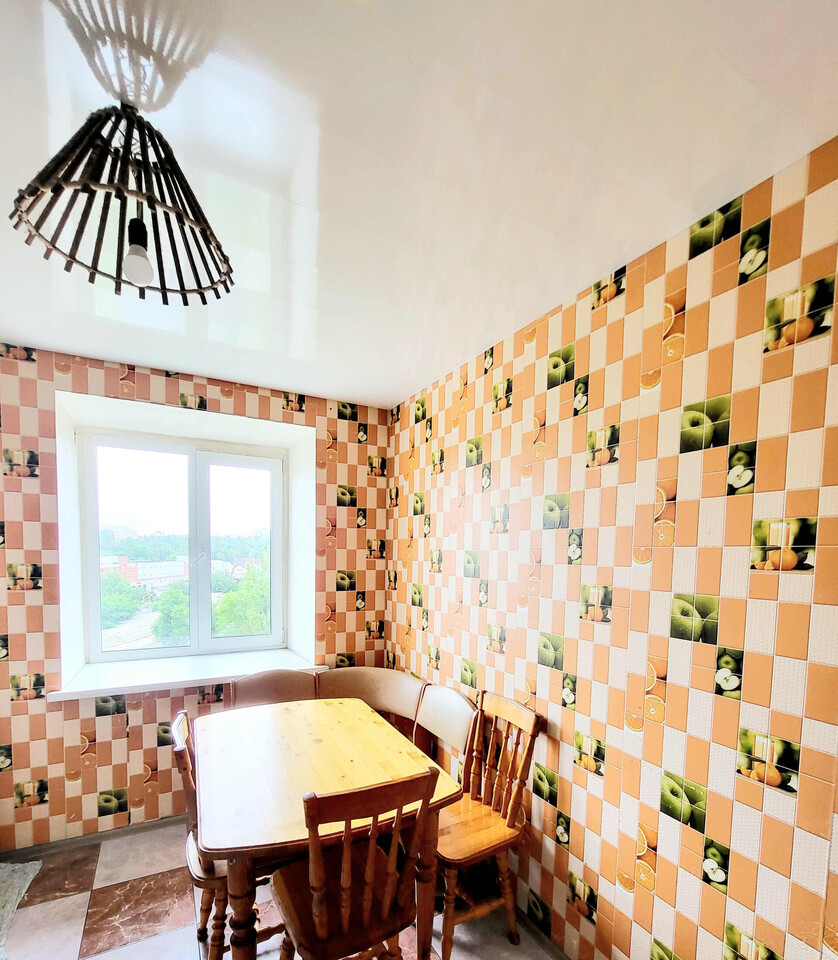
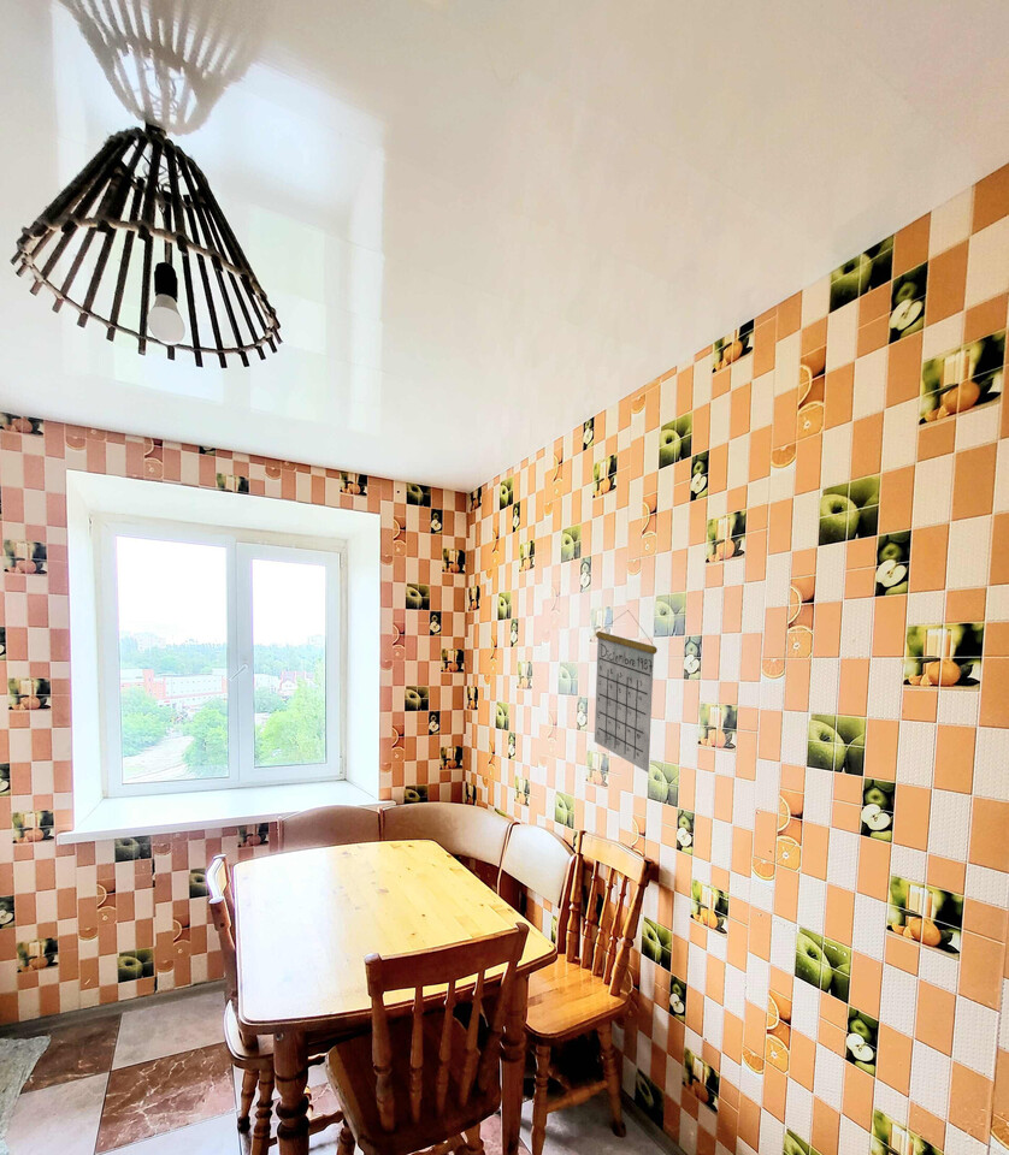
+ calendar (622, 683)
